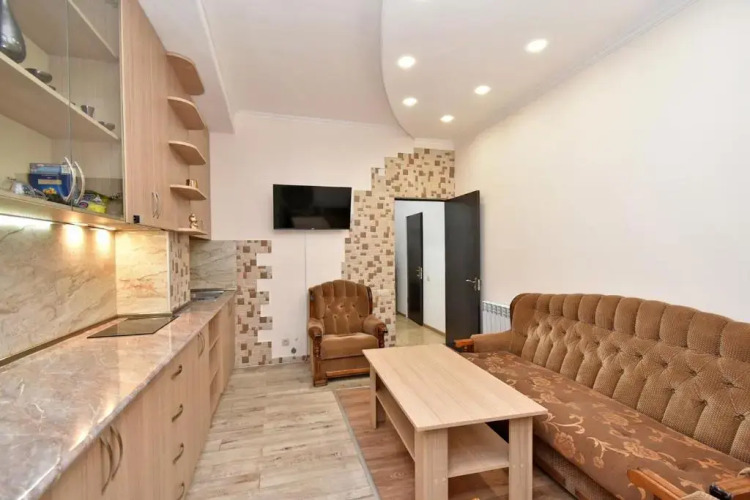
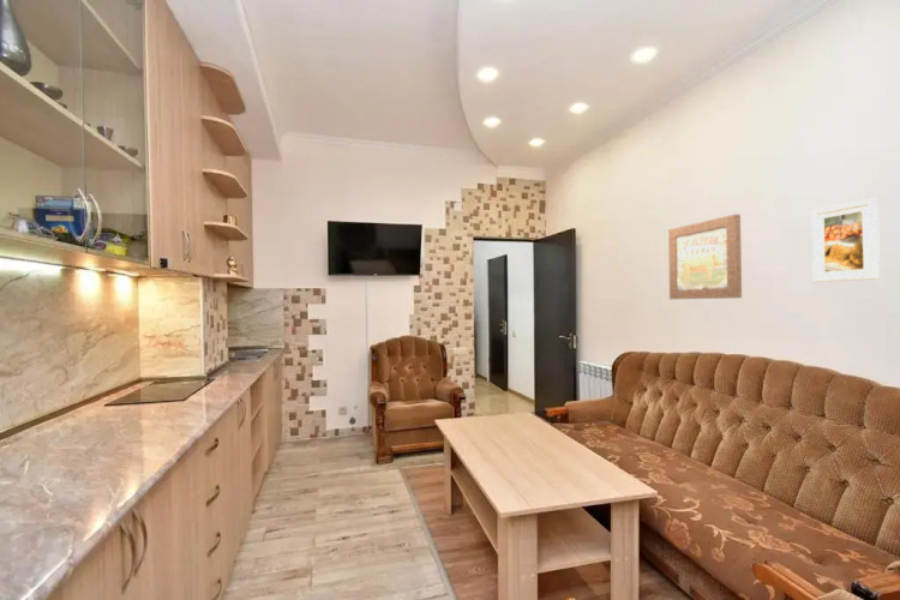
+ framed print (844, 242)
+ wall art (701, 260)
